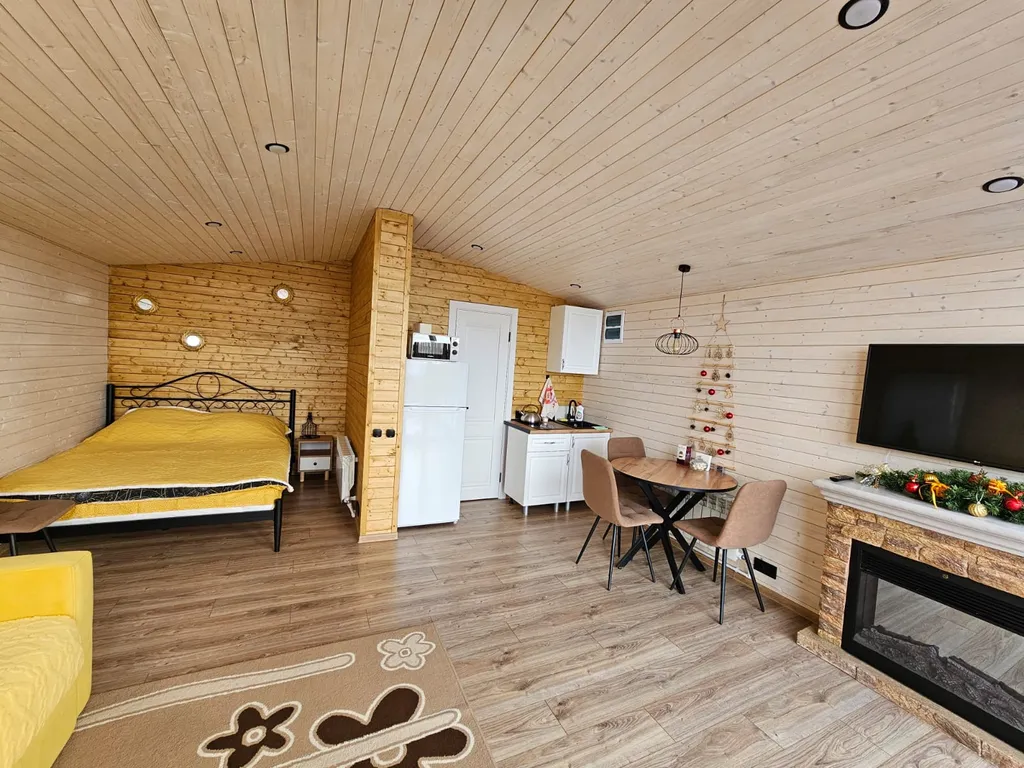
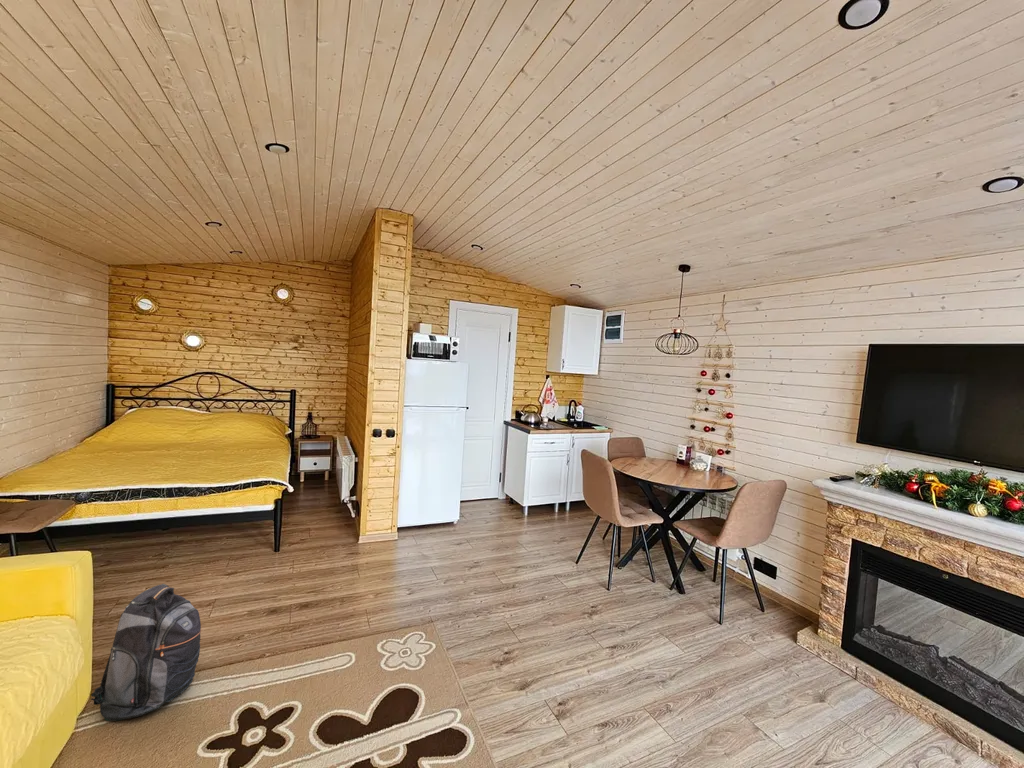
+ backpack (153, 640)
